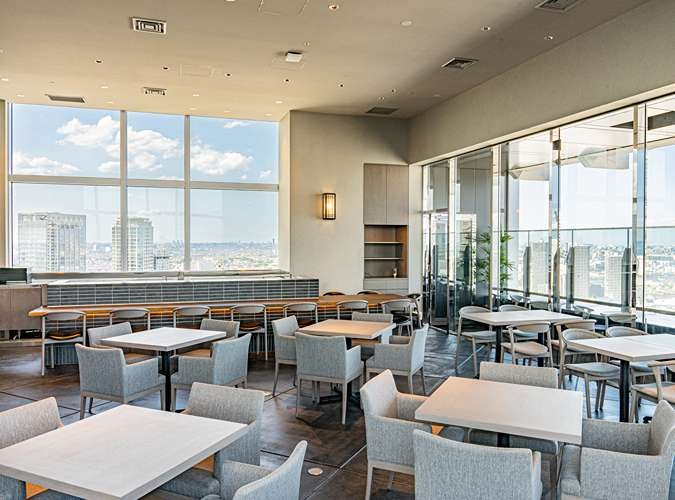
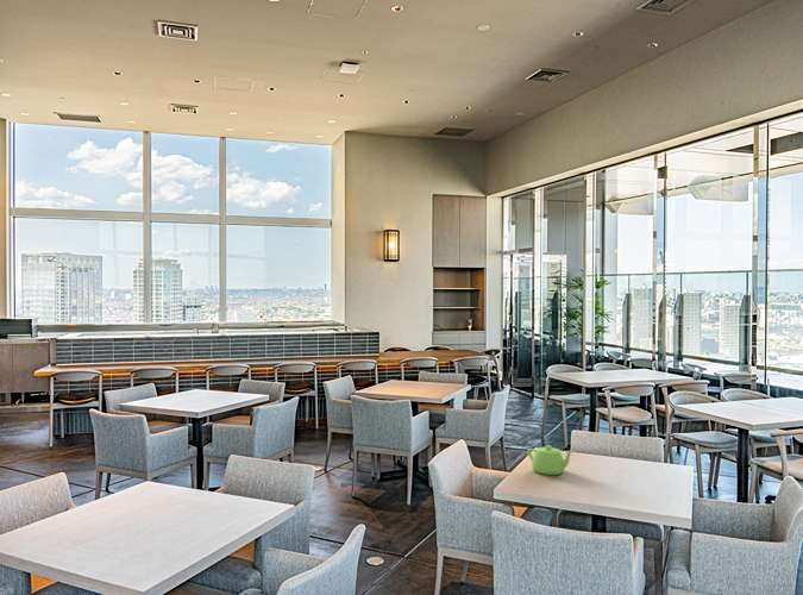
+ teapot (550, 458)
